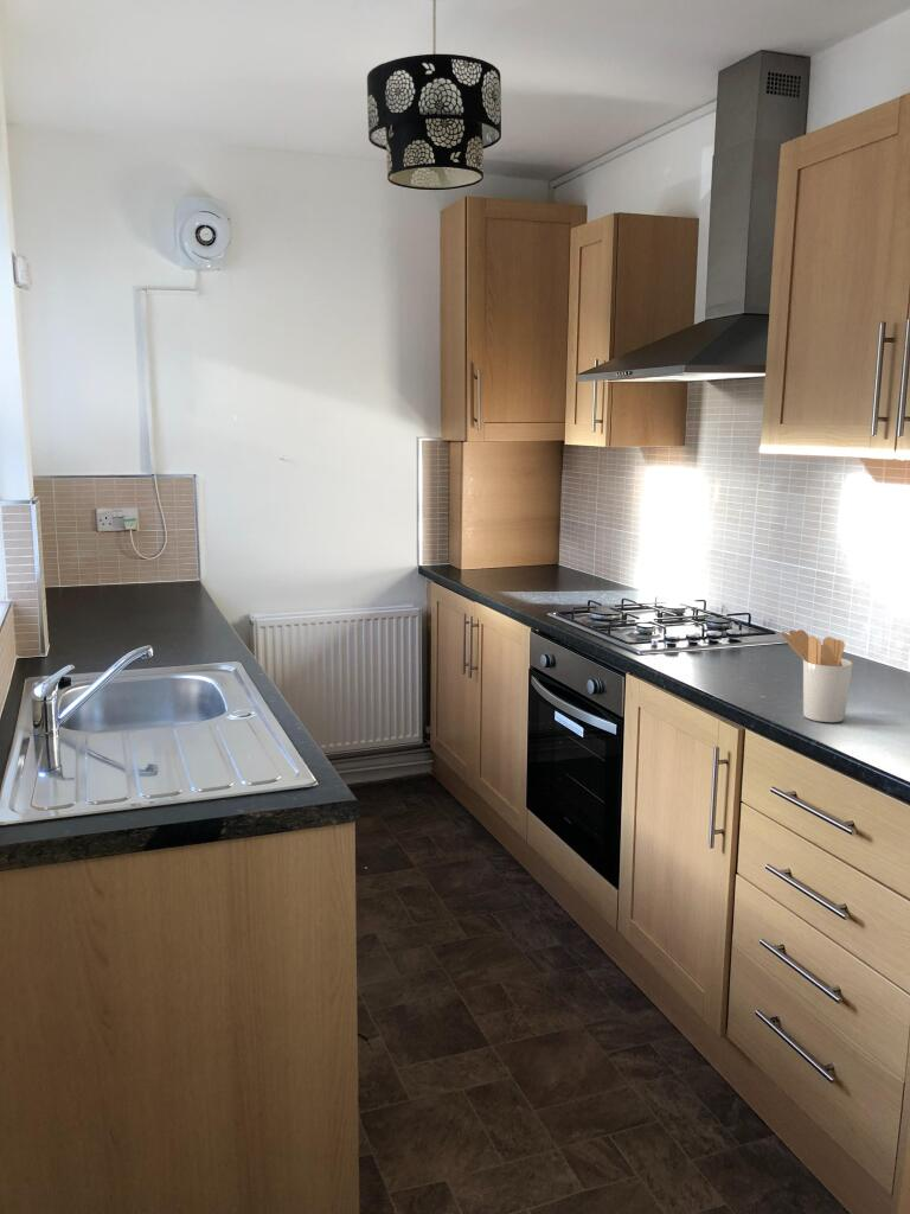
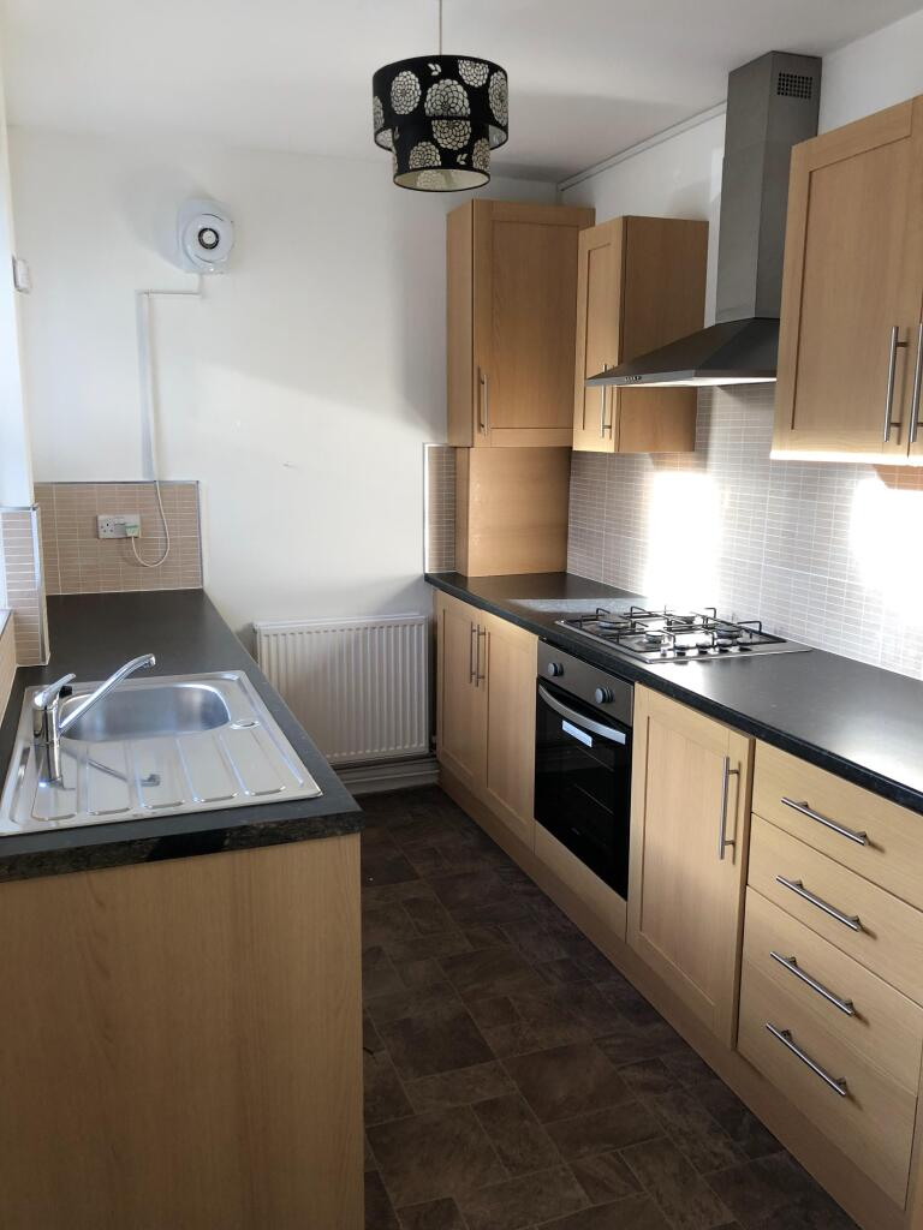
- utensil holder (815, 672)
